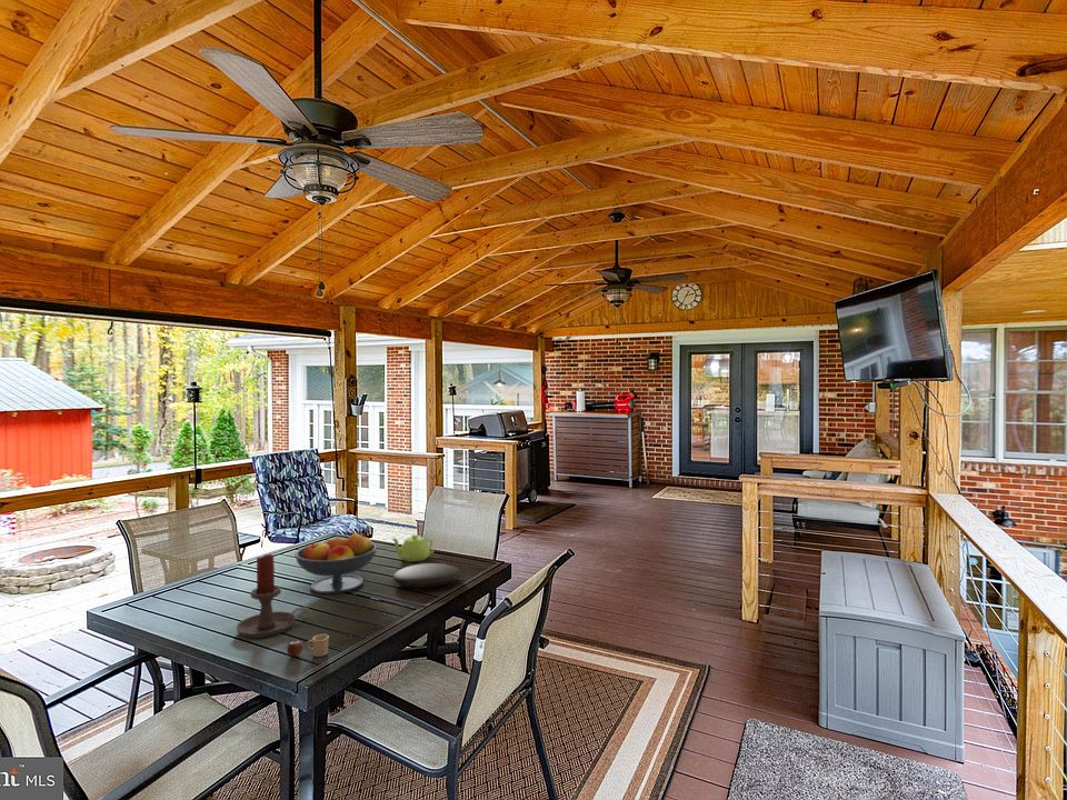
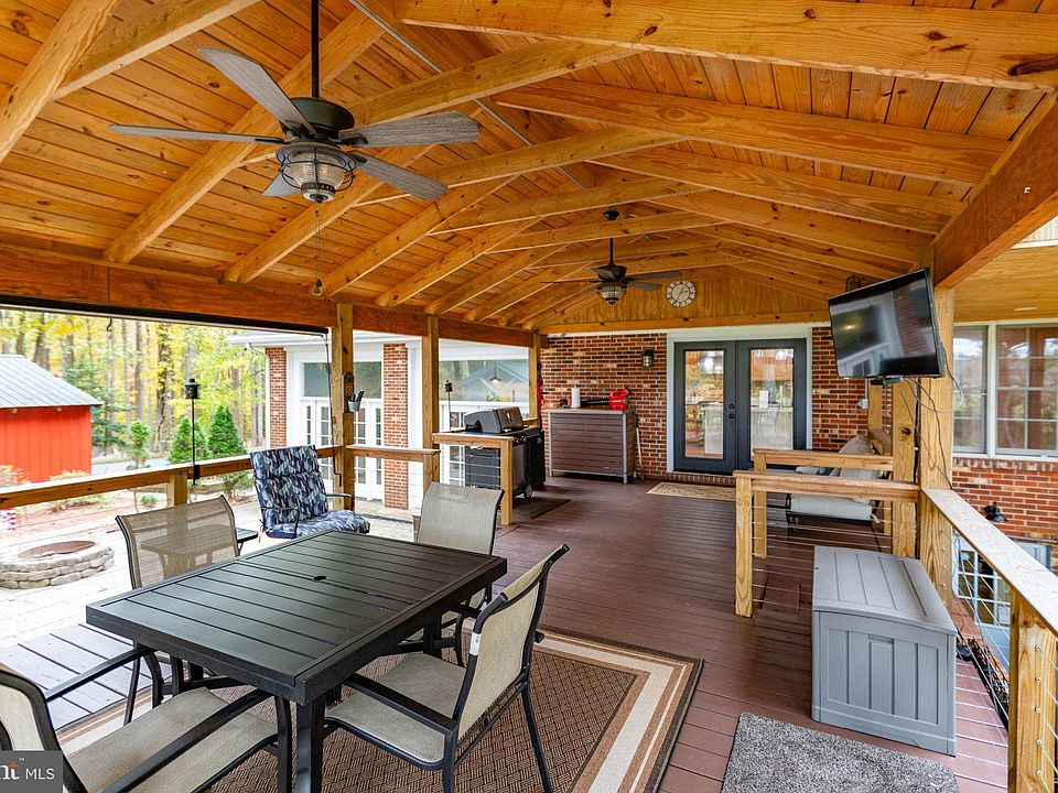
- plate (427, 574)
- candle holder (275, 590)
- teapot (412, 547)
- mug (308, 646)
- fruit bowl (337, 560)
